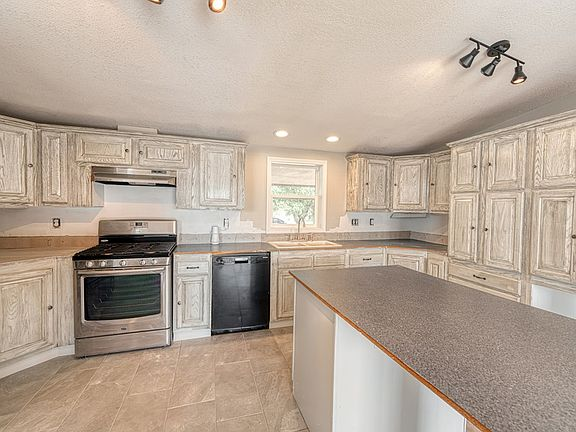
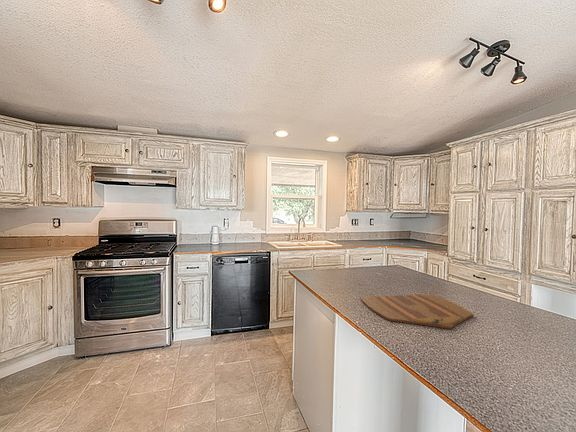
+ cutting board (419, 308)
